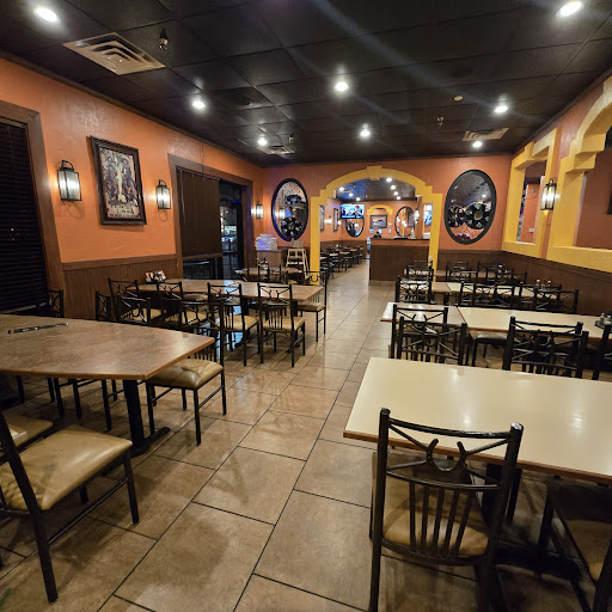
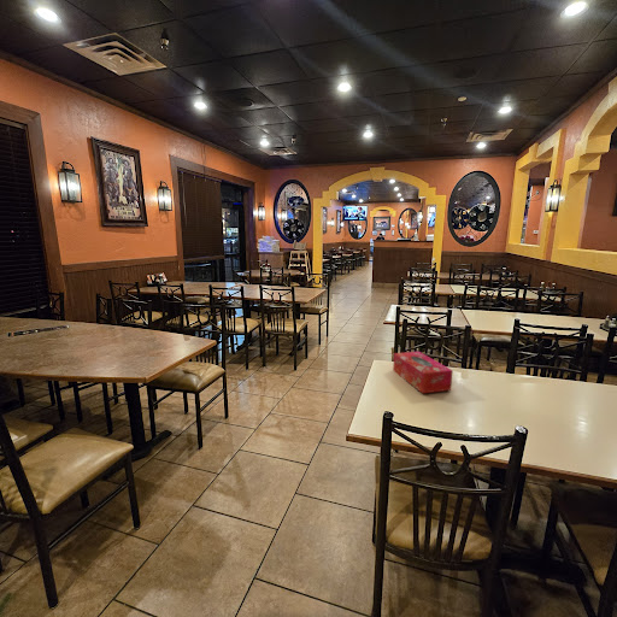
+ tissue box (421, 370)
